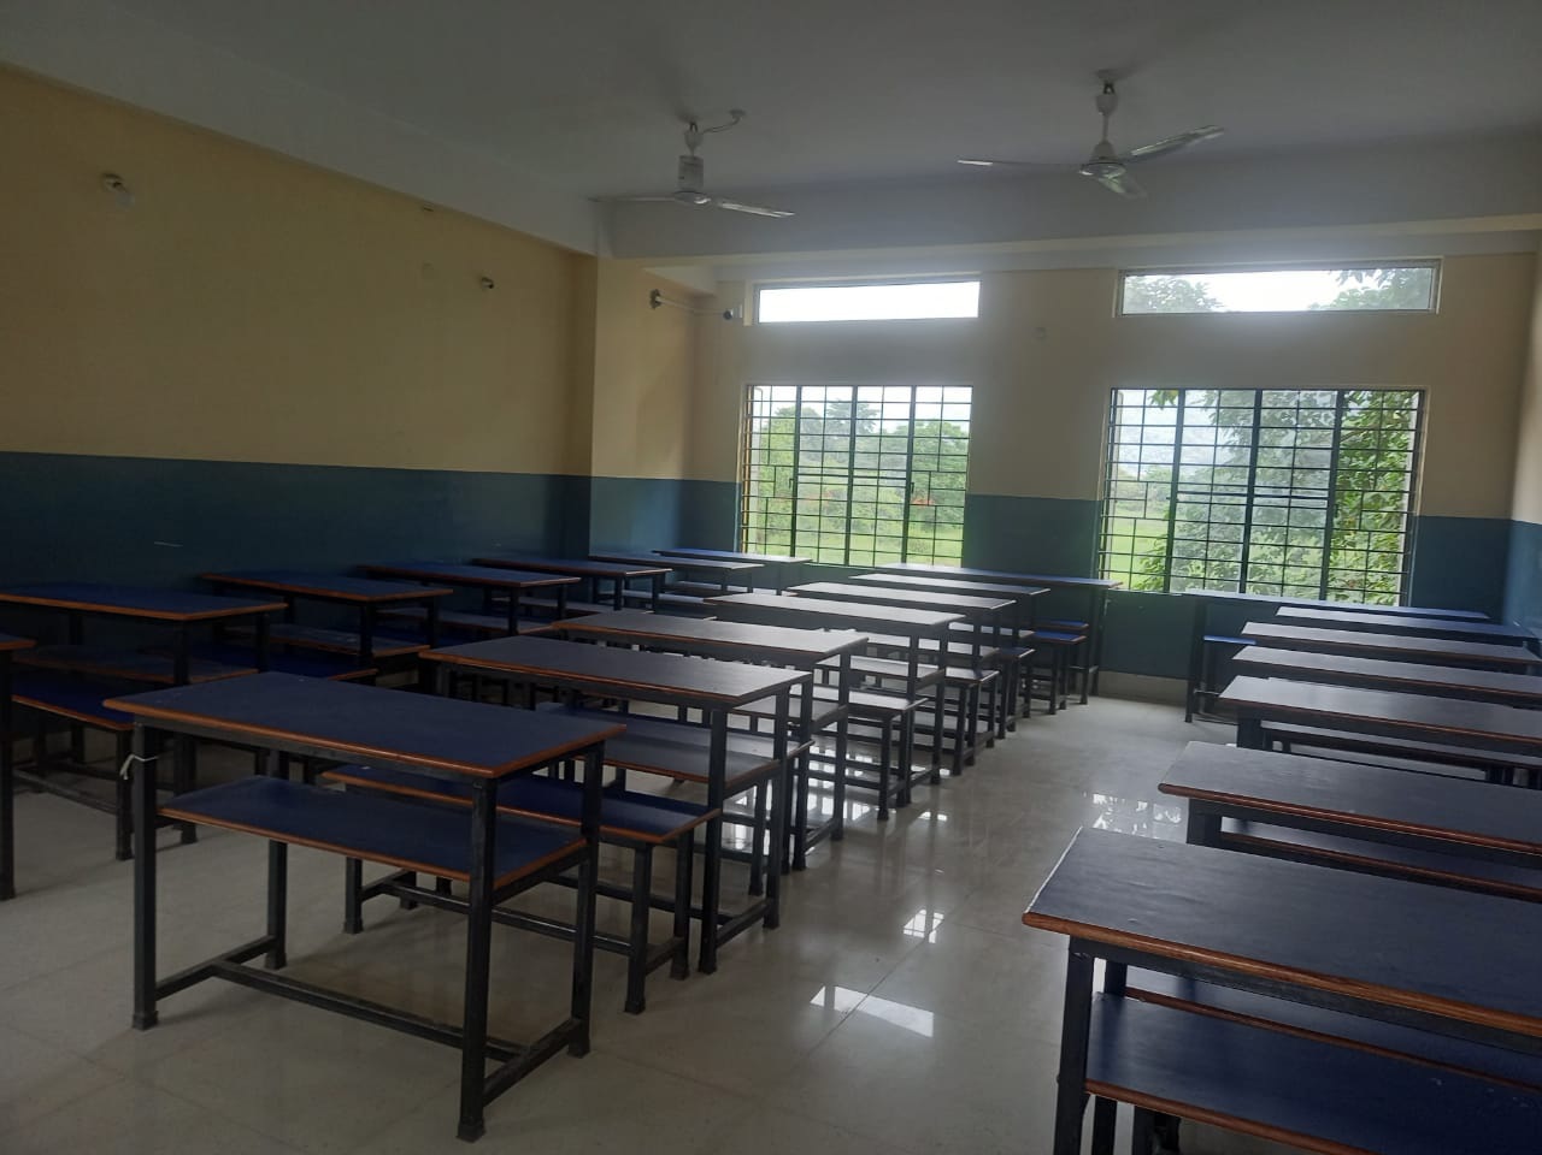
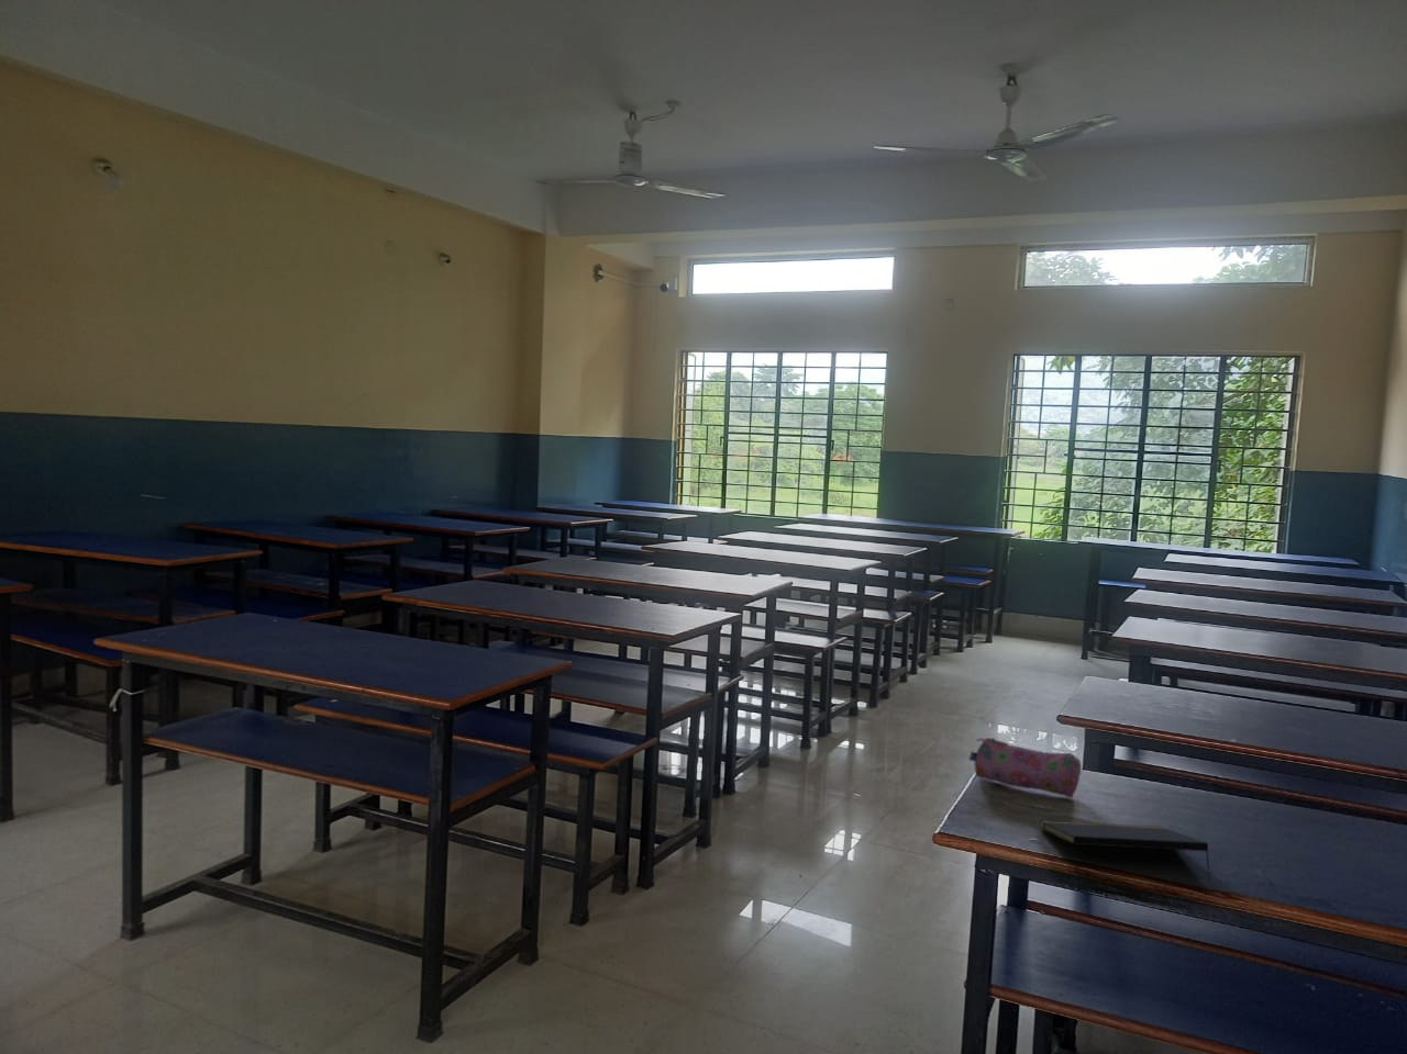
+ pencil case (1026, 766)
+ notepad (1119, 835)
